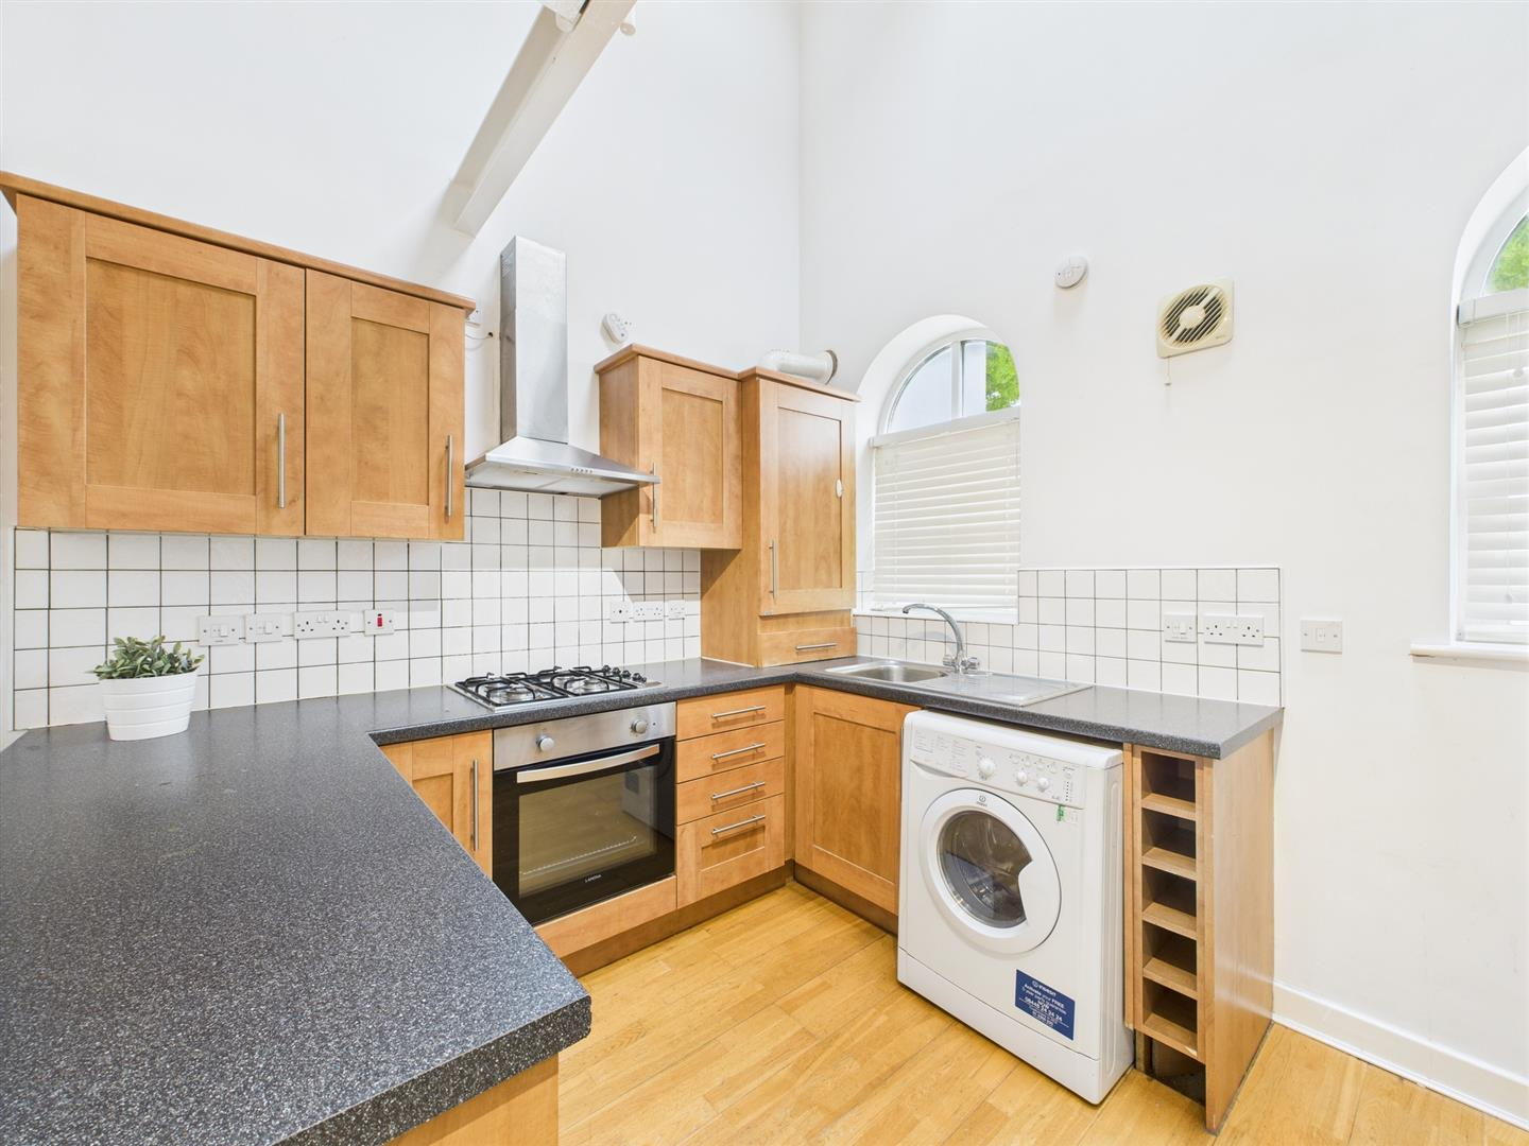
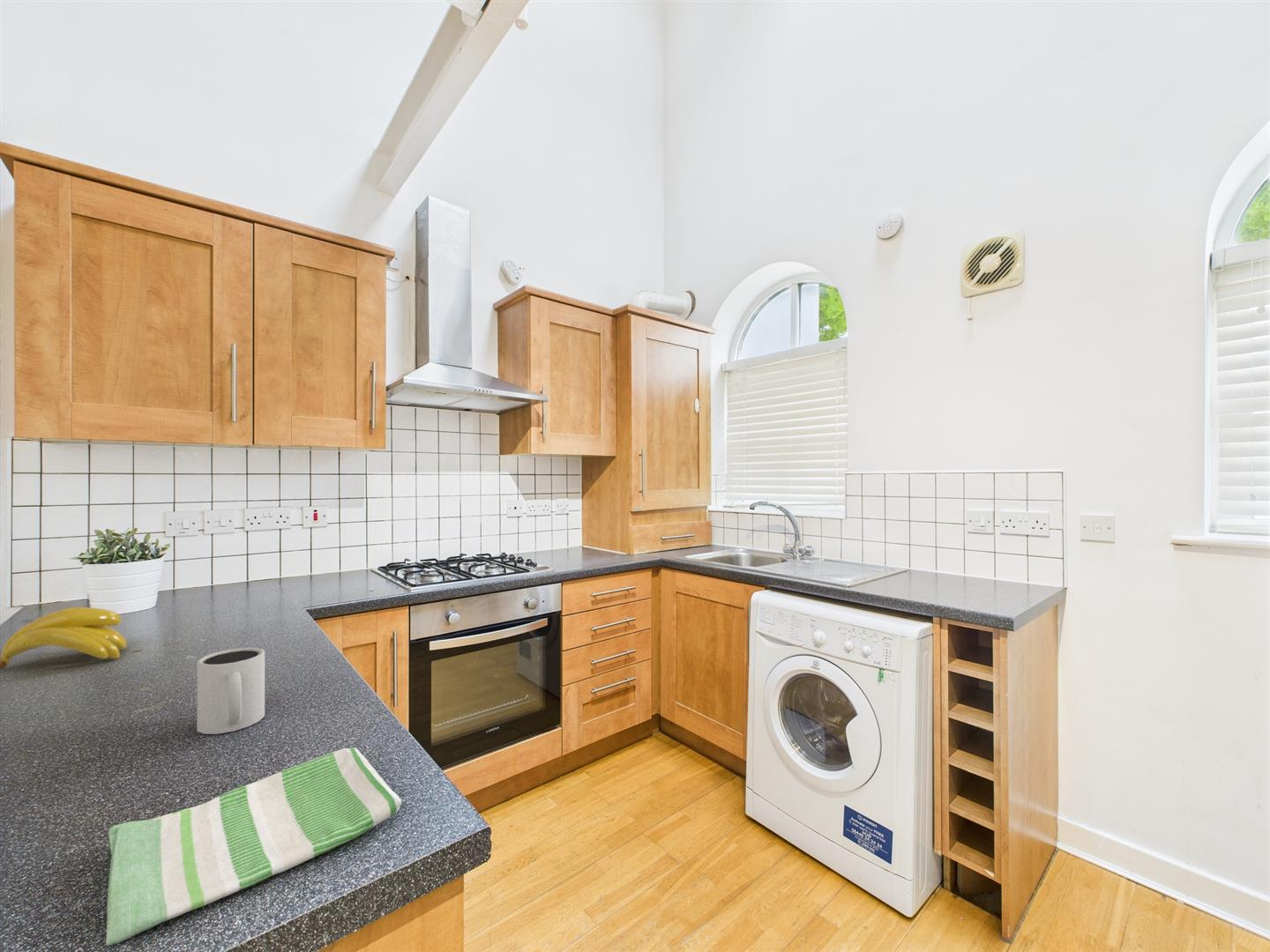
+ mug (232, 691)
+ dish towel (262, 821)
+ banana (64, 634)
